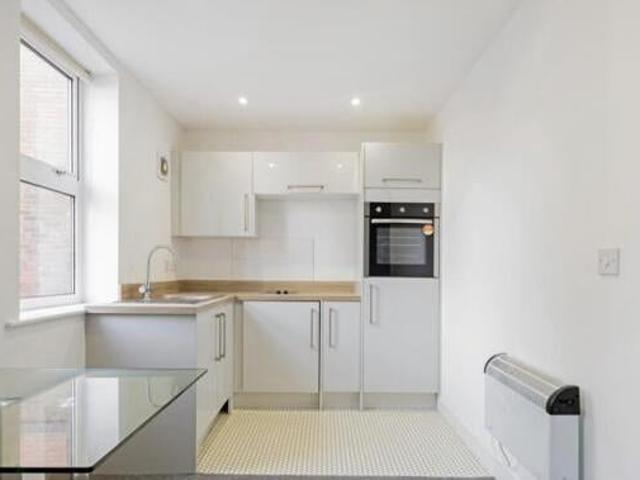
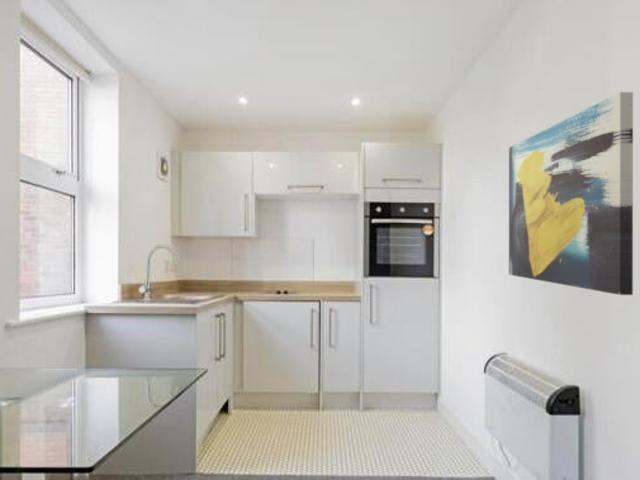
+ wall art (556, 204)
